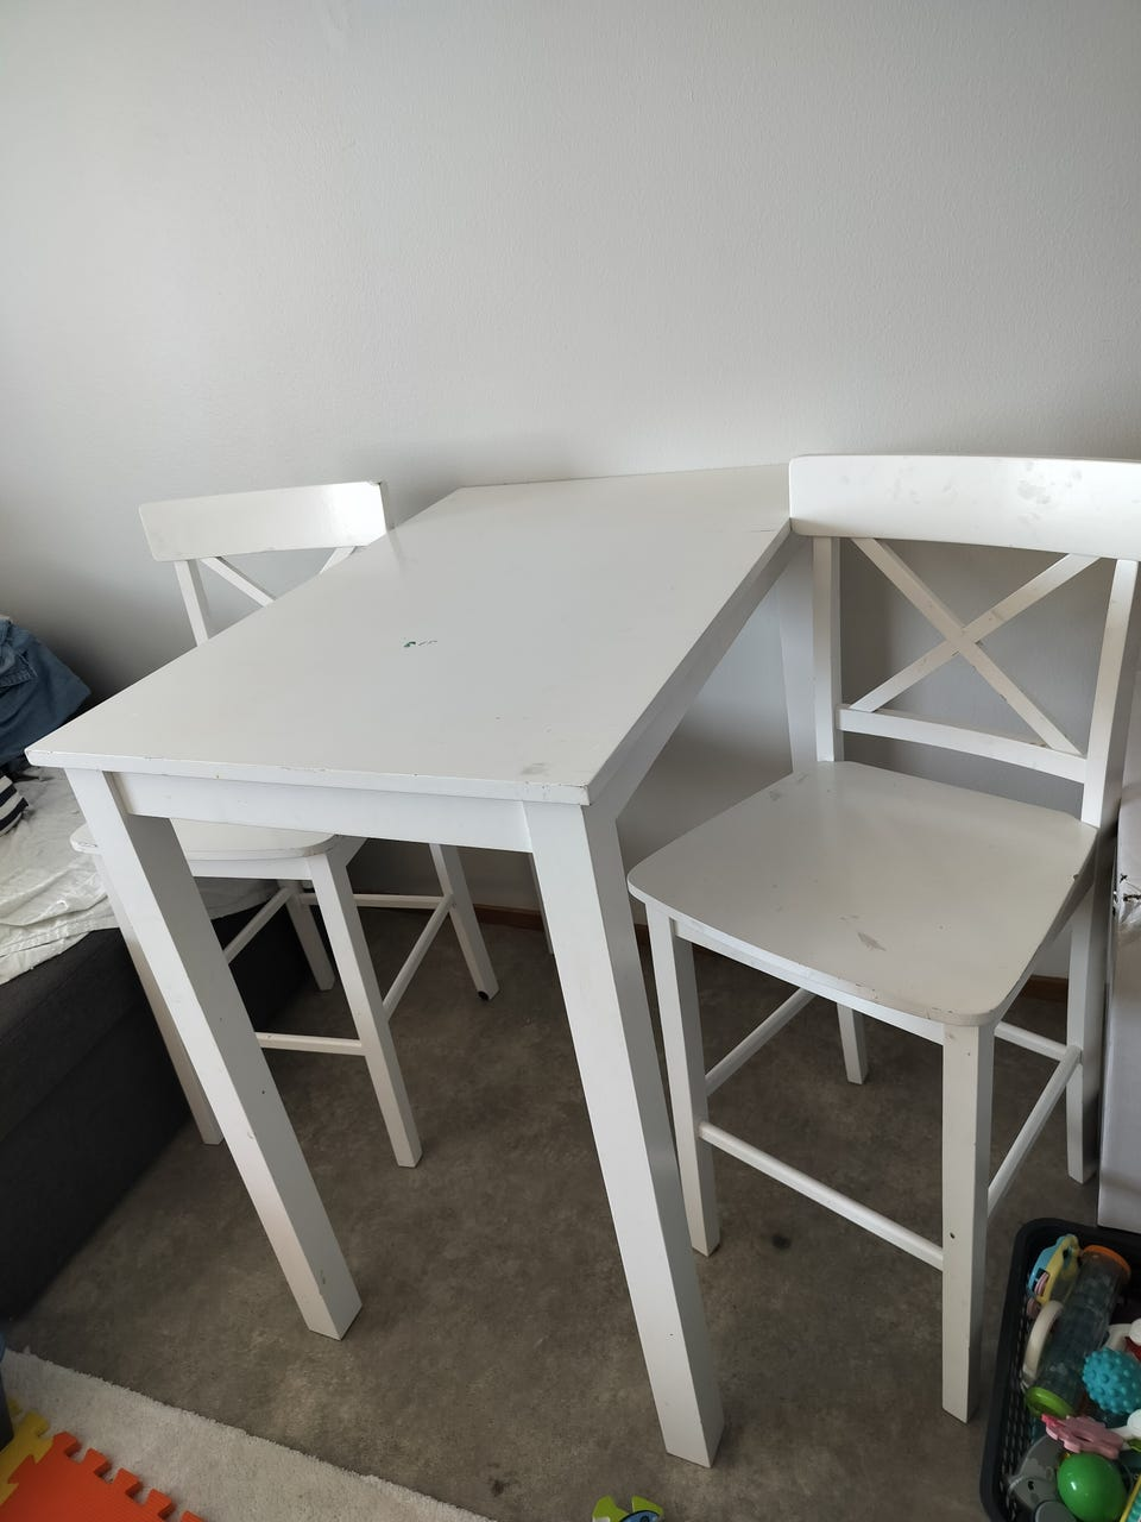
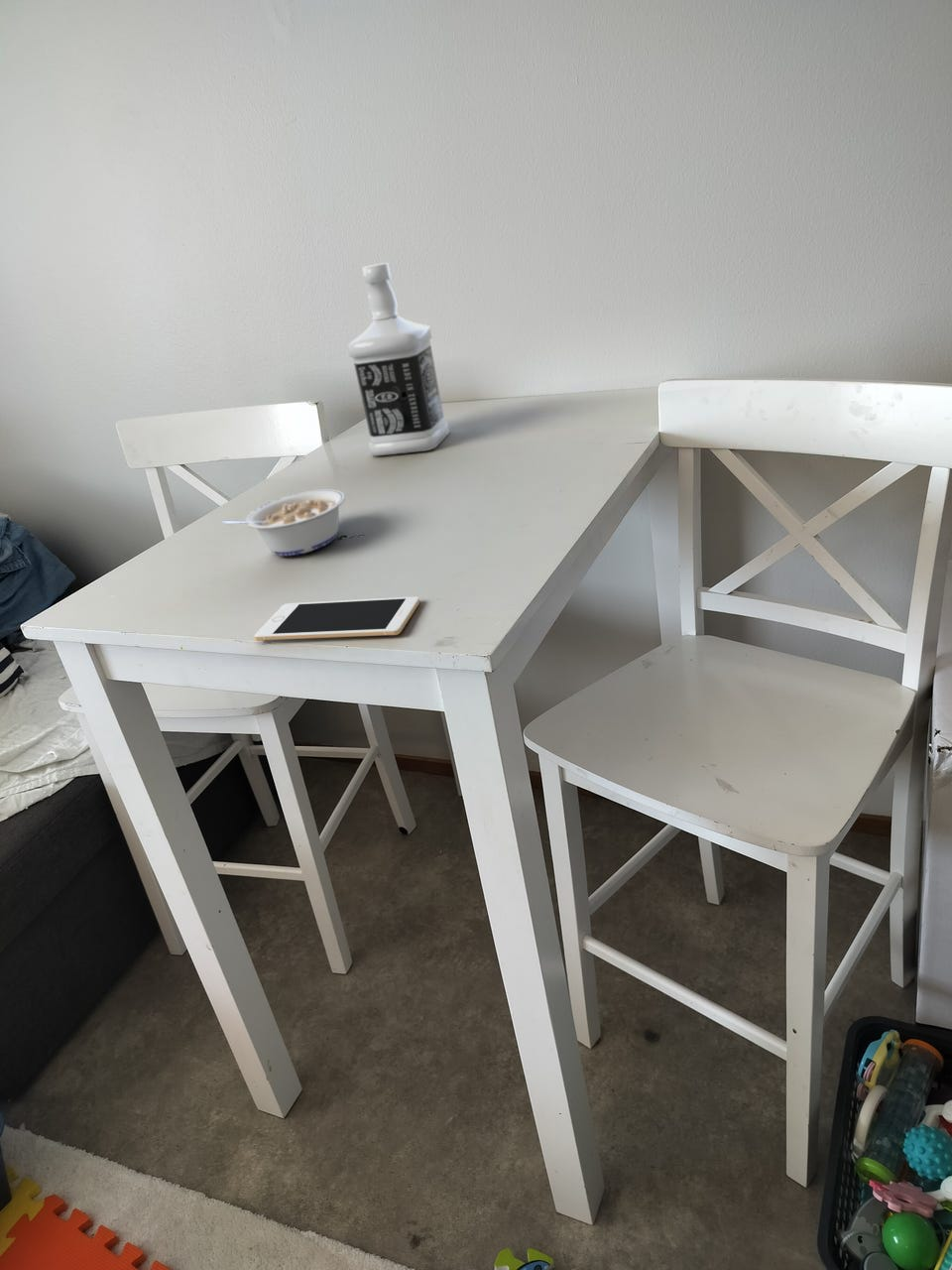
+ bottle (394, 358)
+ cell phone (337, 618)
+ legume (297, 523)
